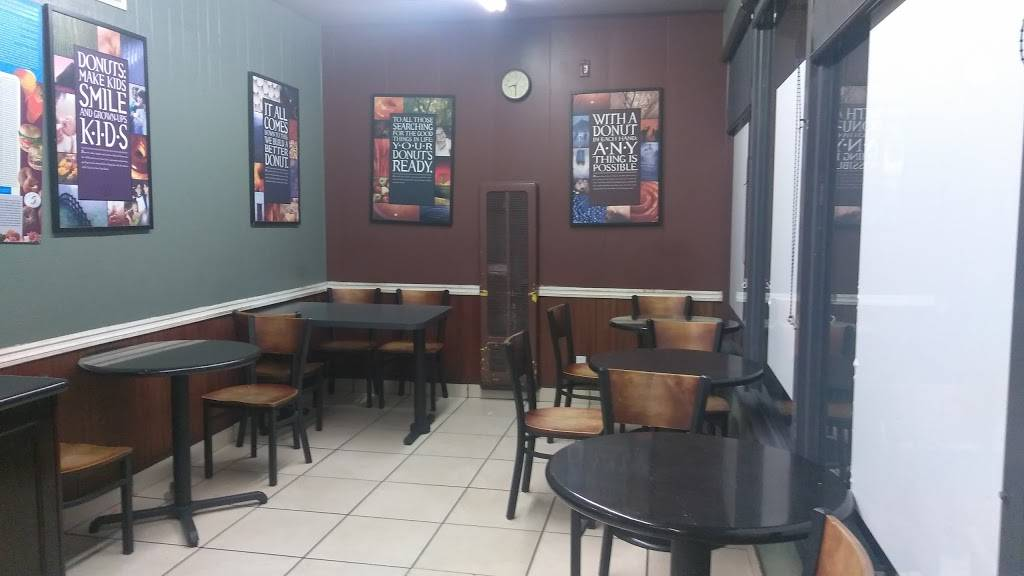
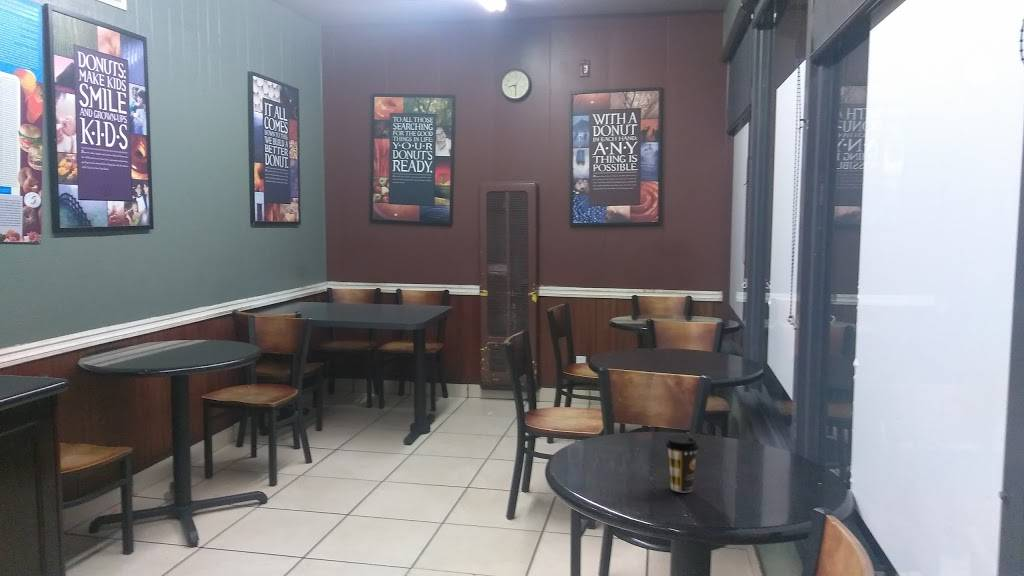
+ coffee cup (681, 464)
